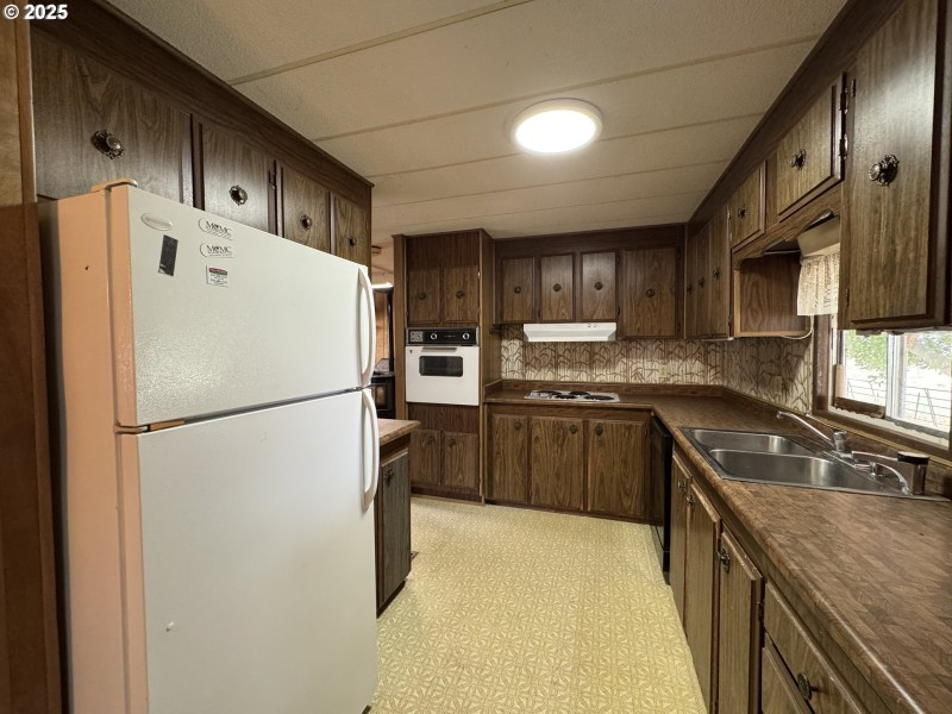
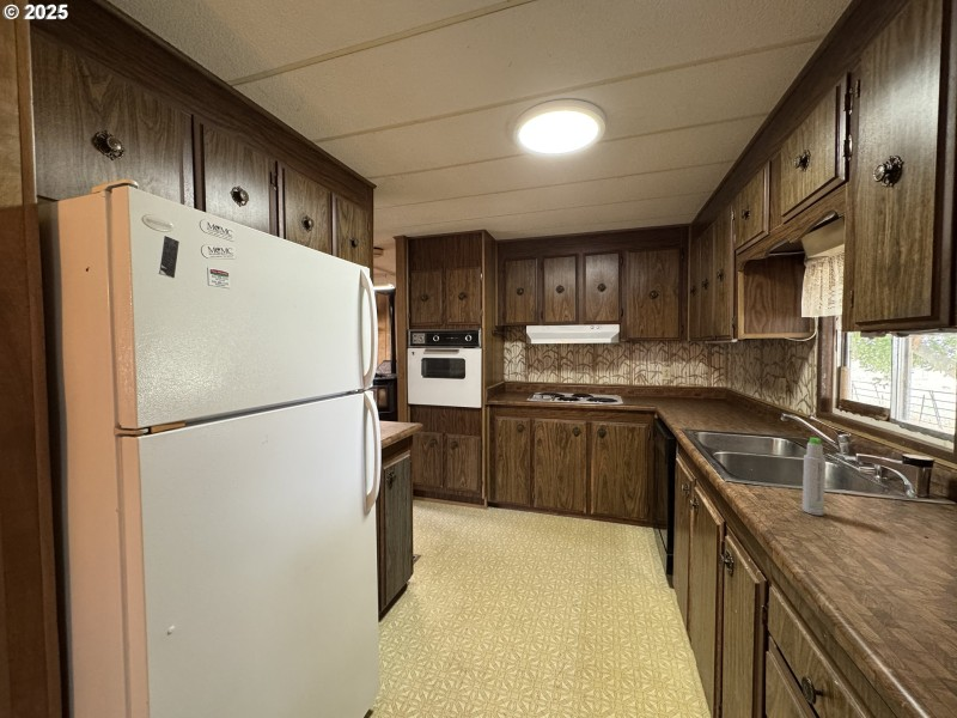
+ bottle (813, 475)
